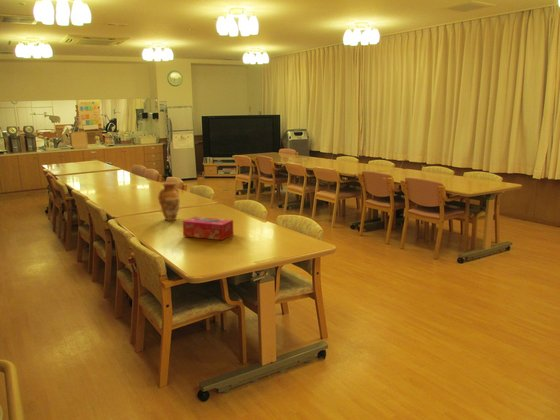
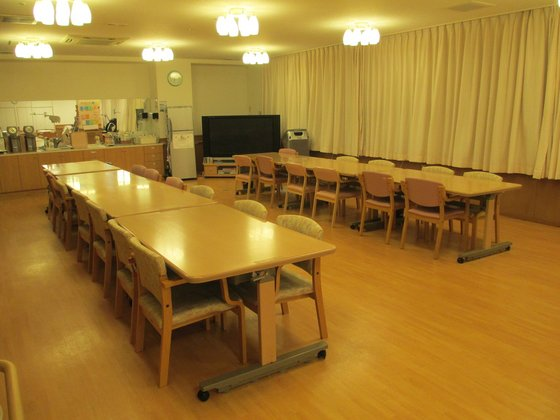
- vase (169, 201)
- tissue box (208, 228)
